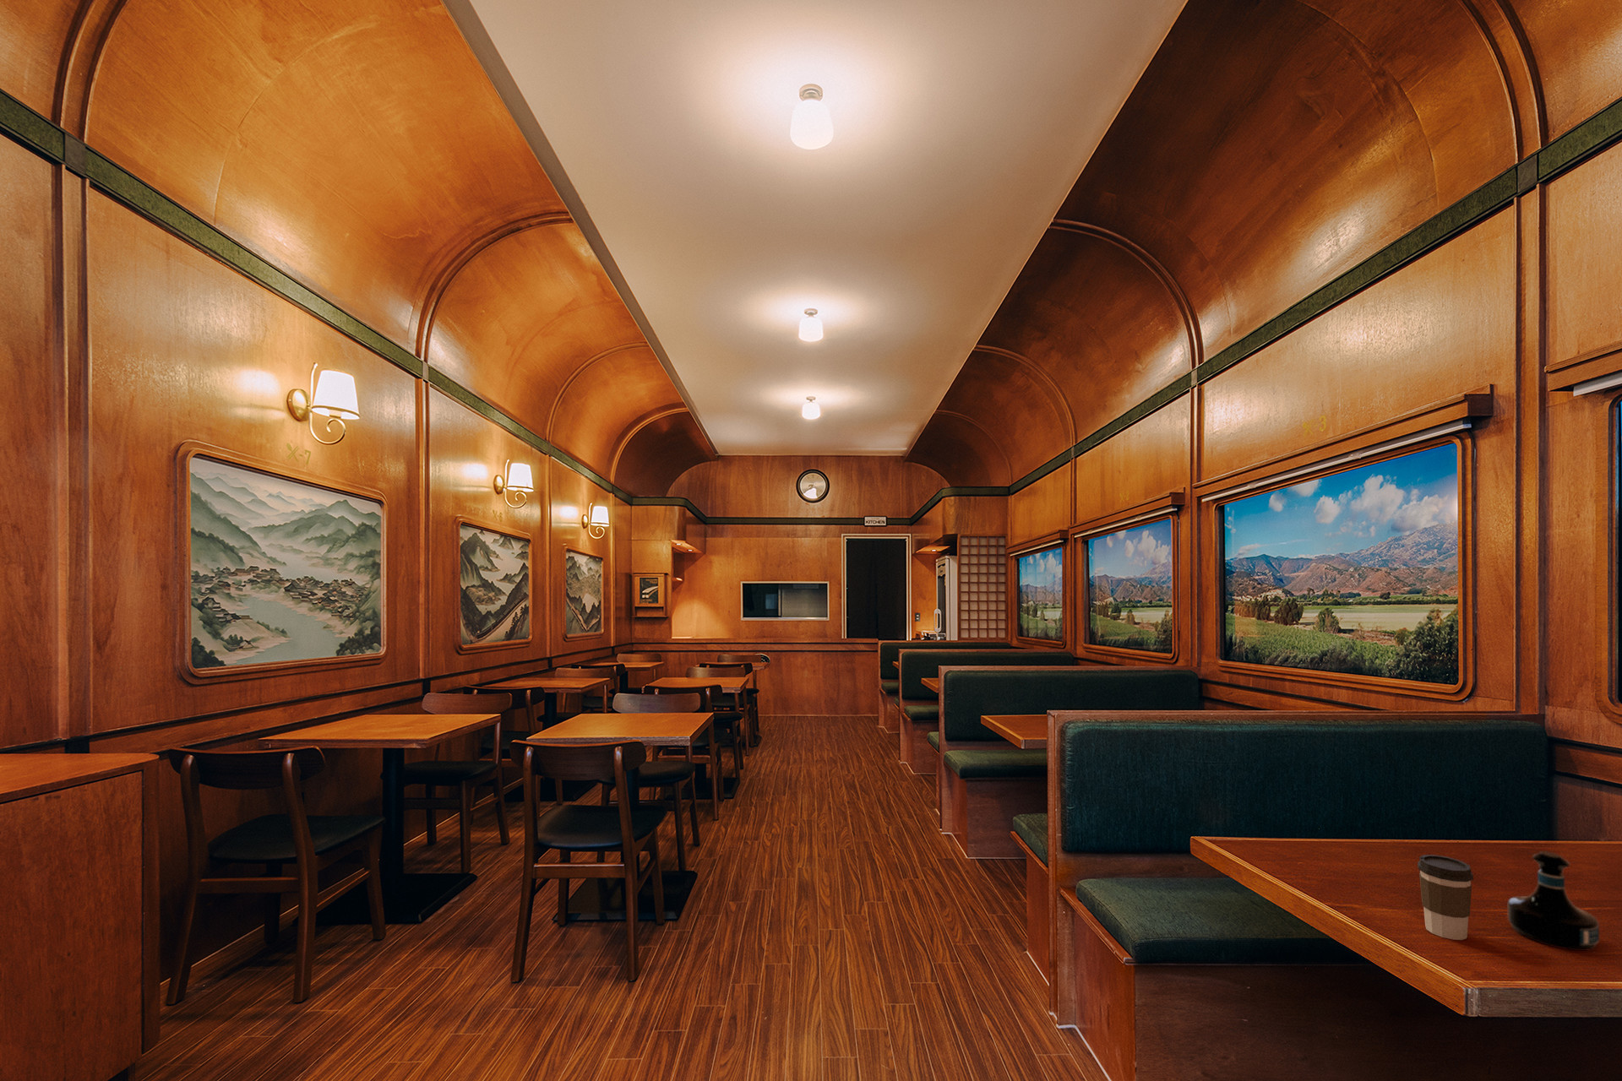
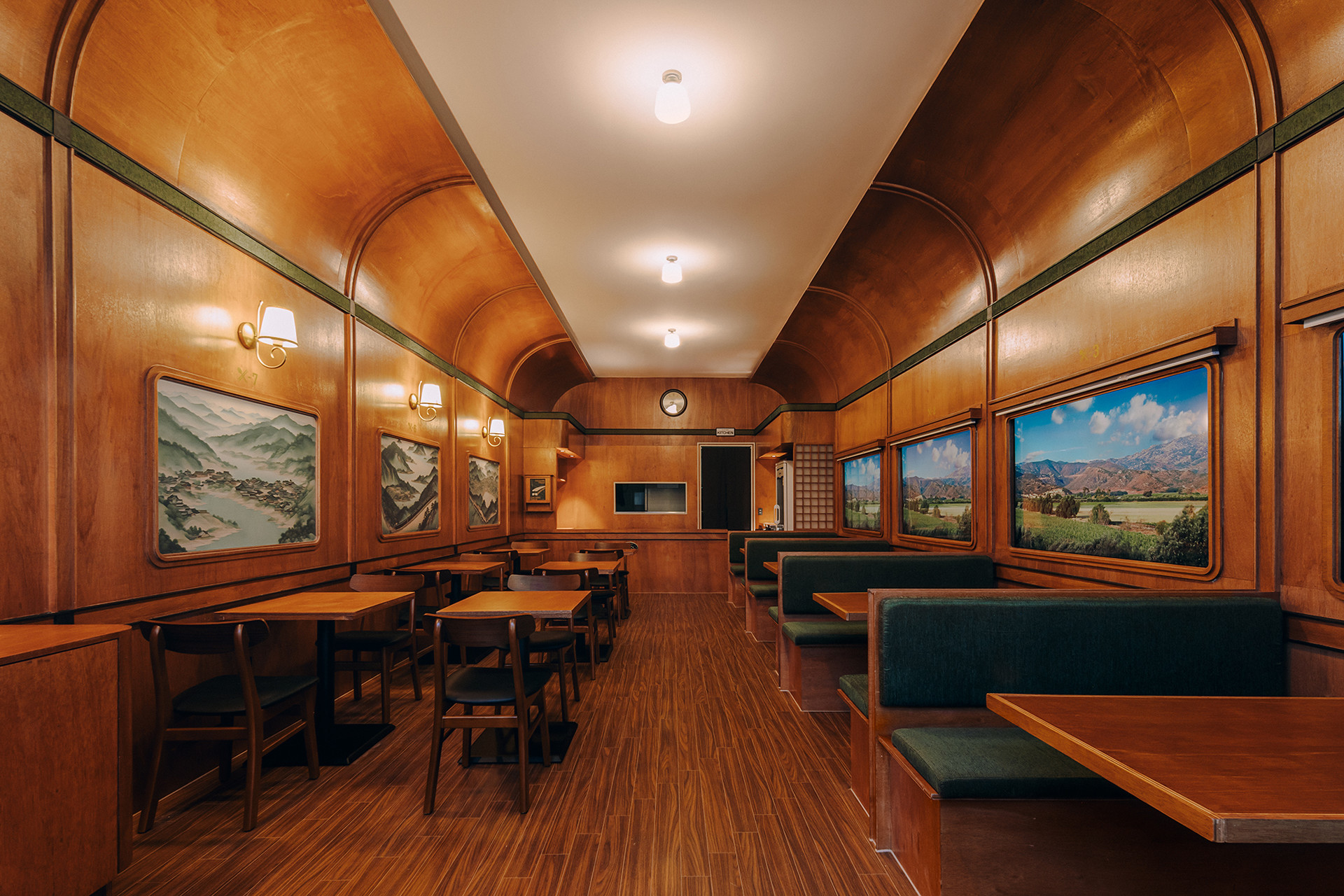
- tequila bottle (1551, 894)
- coffee cup (1445, 896)
